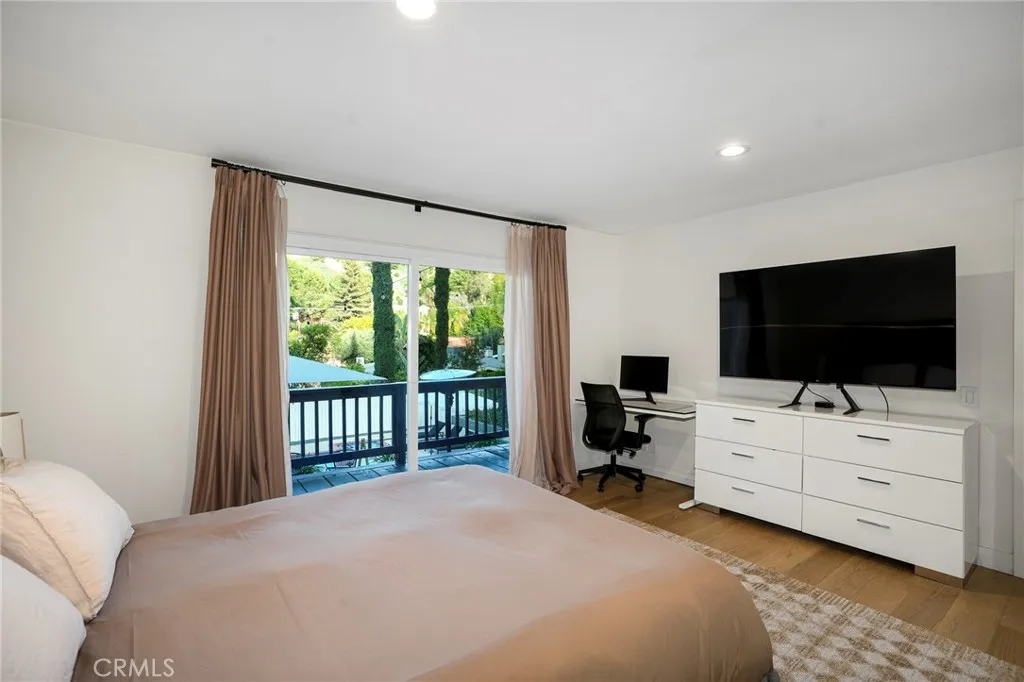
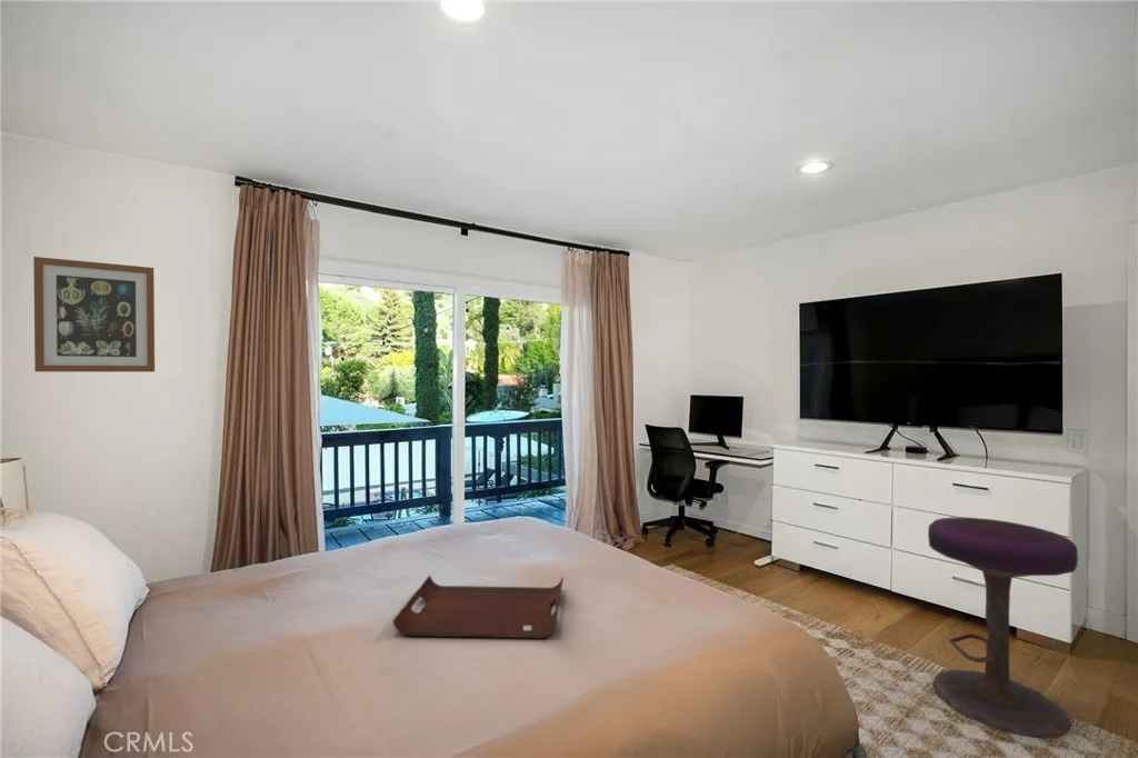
+ stool (997, 614)
+ wall art (97, 317)
+ serving tray (486, 604)
